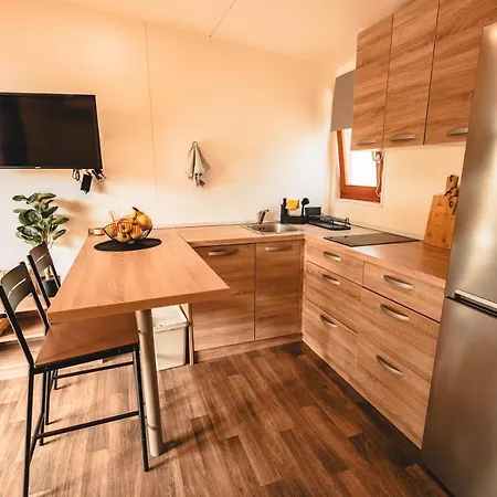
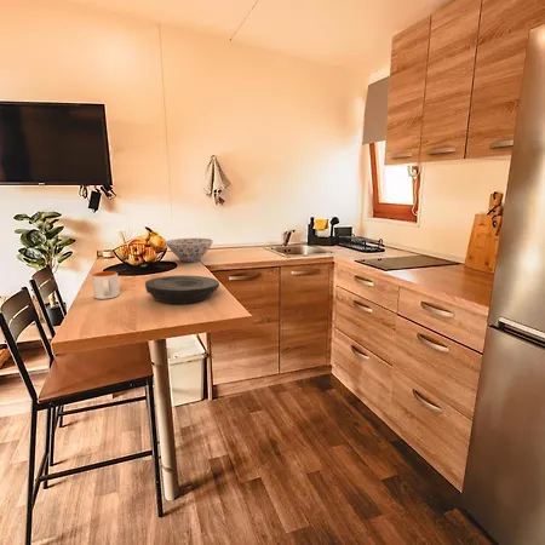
+ mug (105, 285)
+ plate (183, 288)
+ bowl (190, 251)
